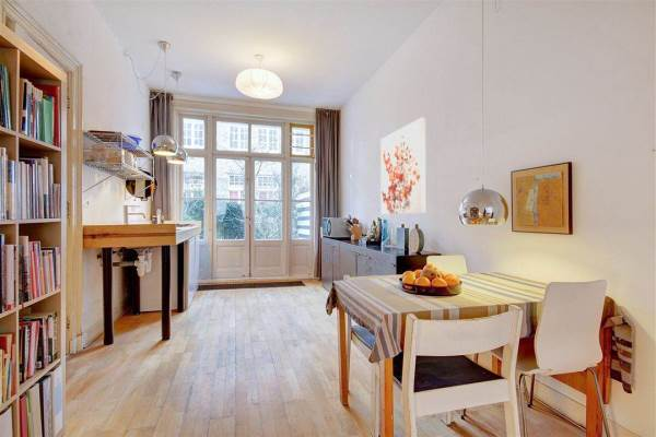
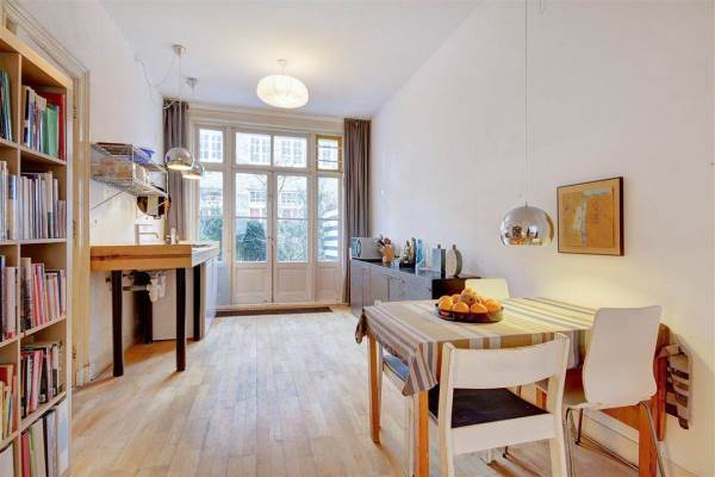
- wall art (400, 172)
